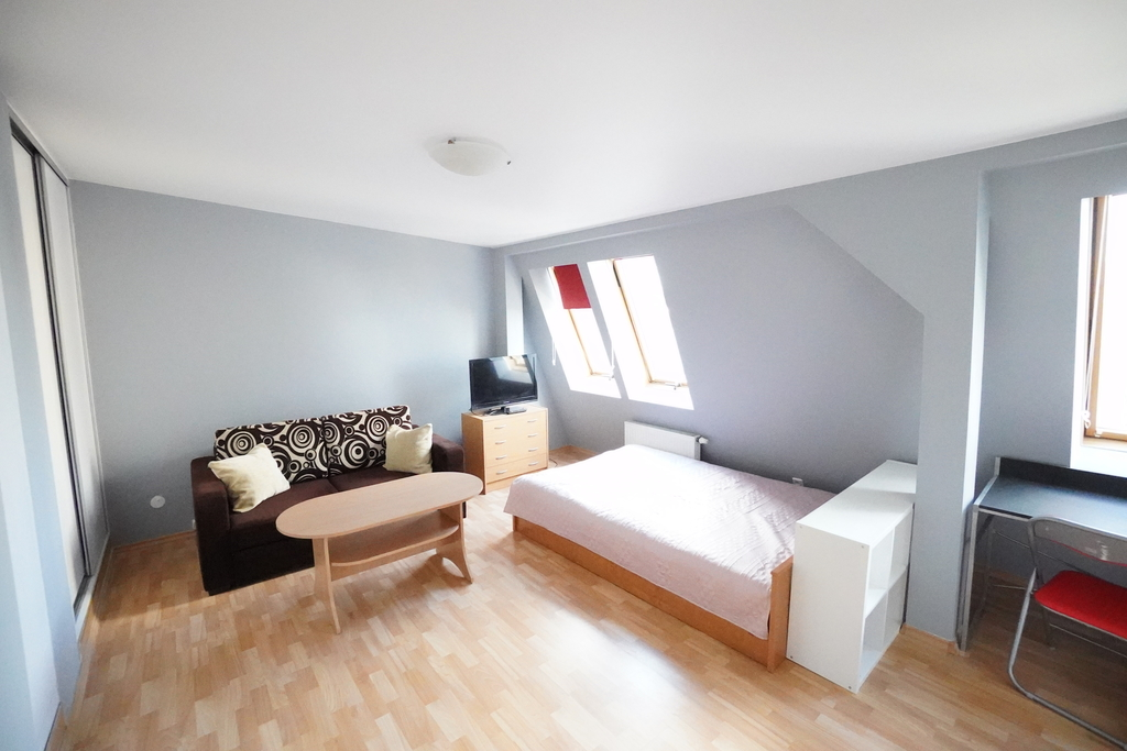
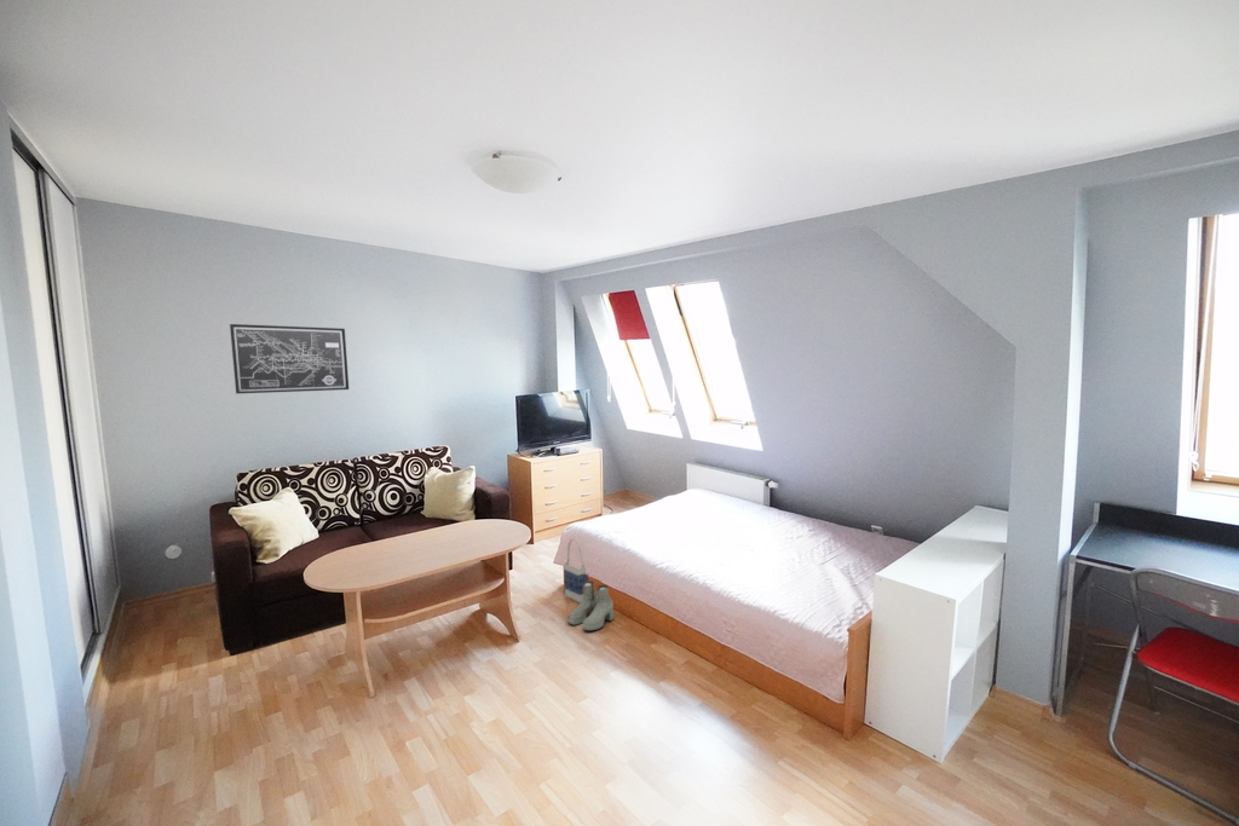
+ wall art (293, 359)
+ bag (576, 568)
+ boots (590, 603)
